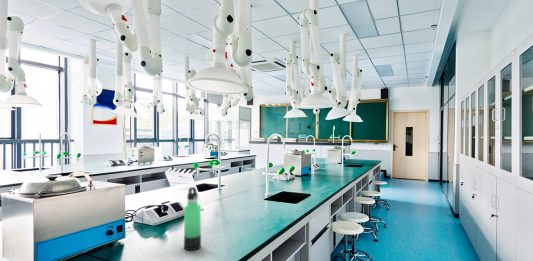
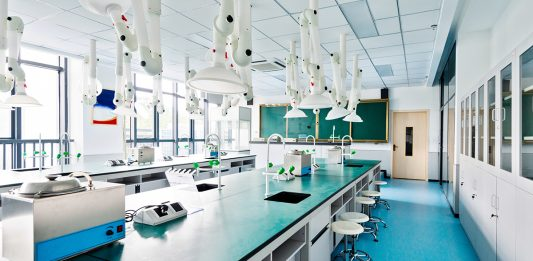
- thermos bottle (192, 217)
